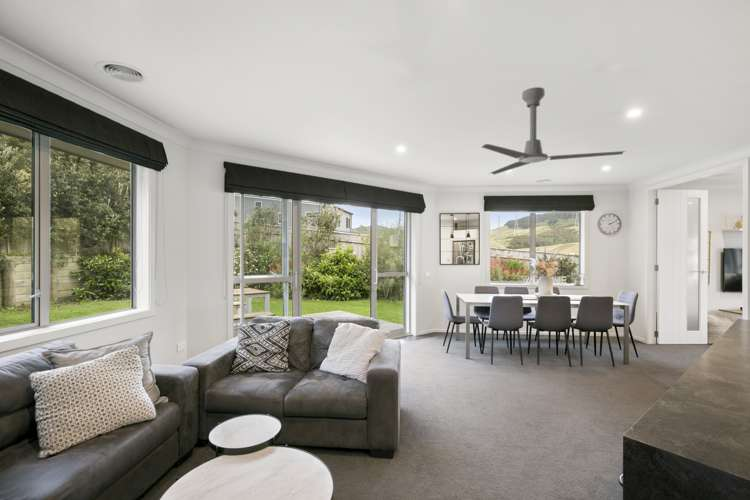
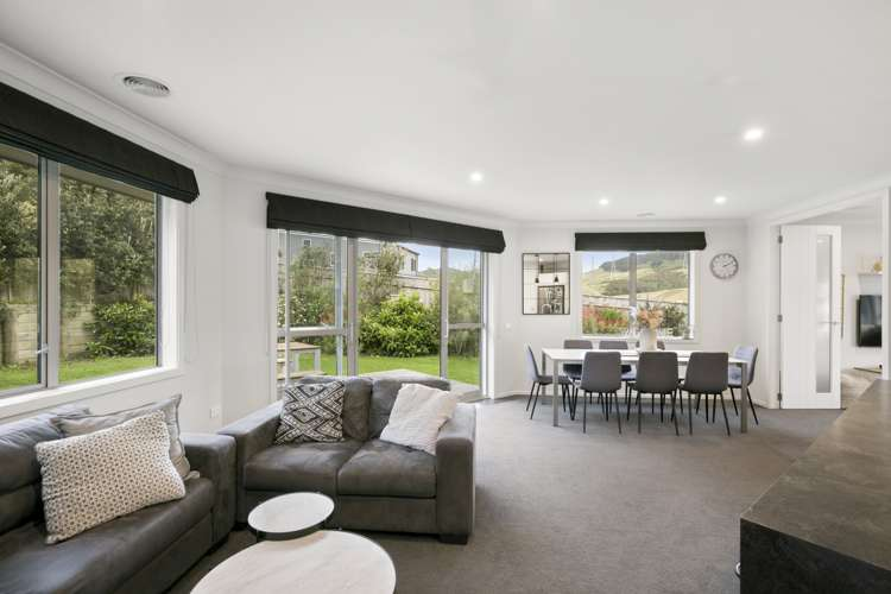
- ceiling fan (536, 121)
